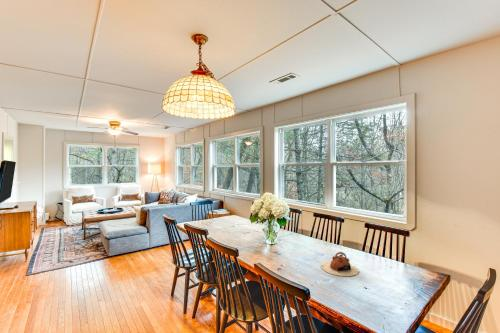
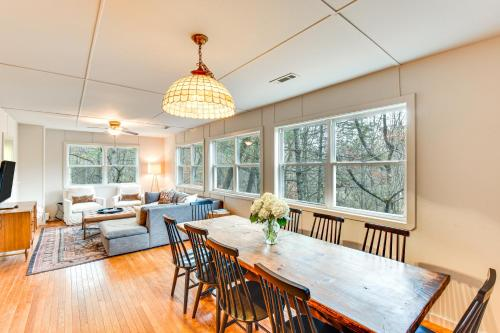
- teapot (339, 260)
